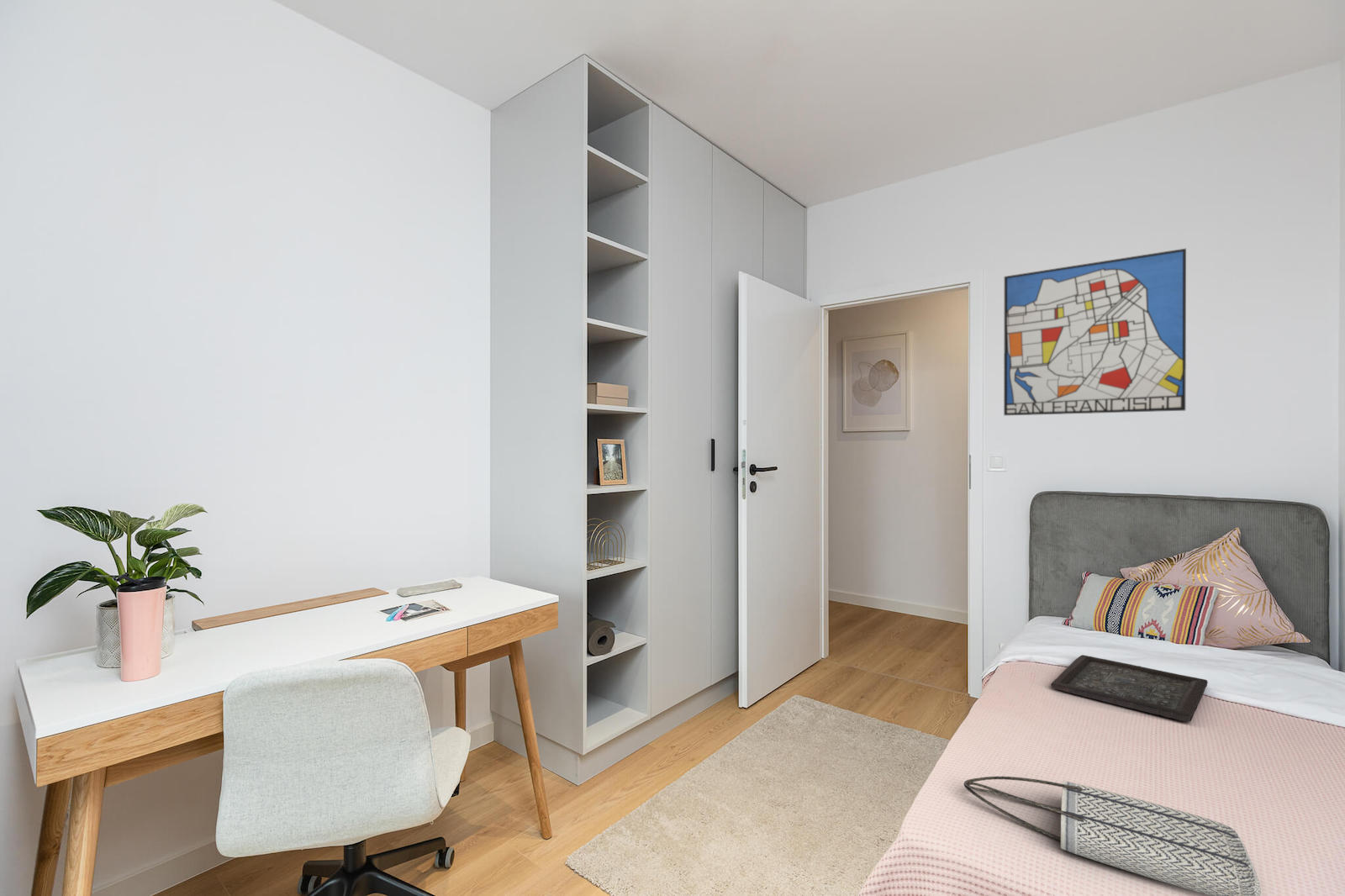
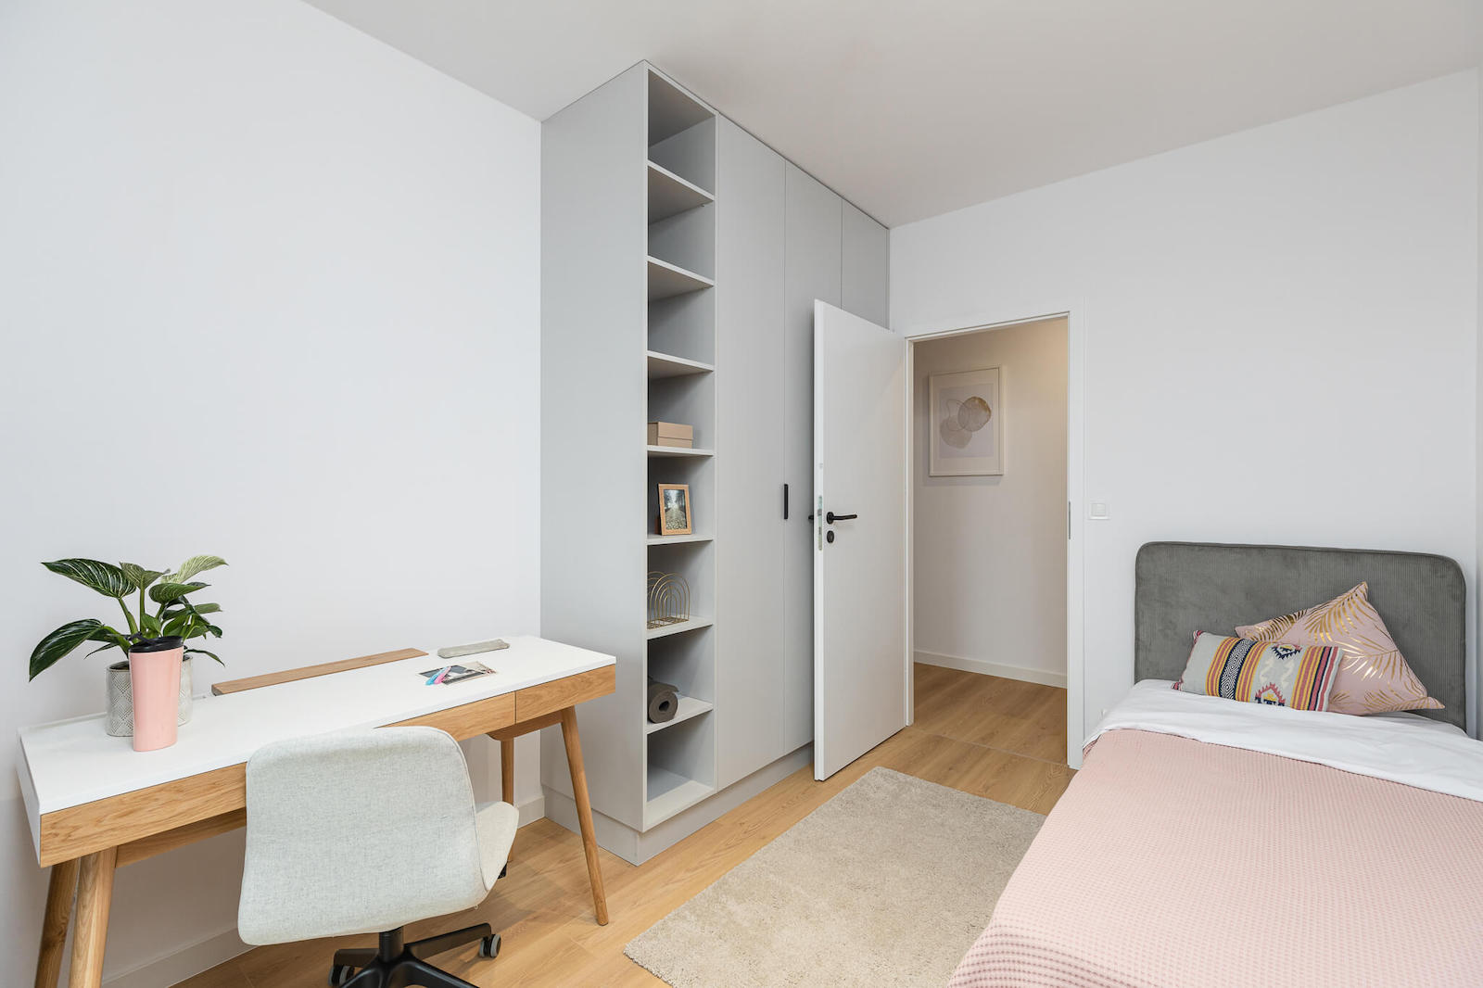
- tote bag (1092, 821)
- wall art (1088, 338)
- tray (1128, 683)
